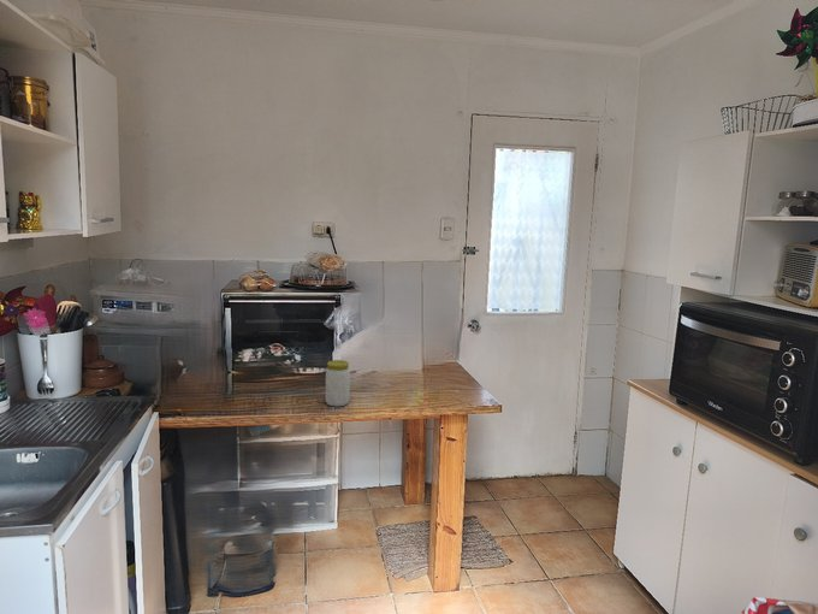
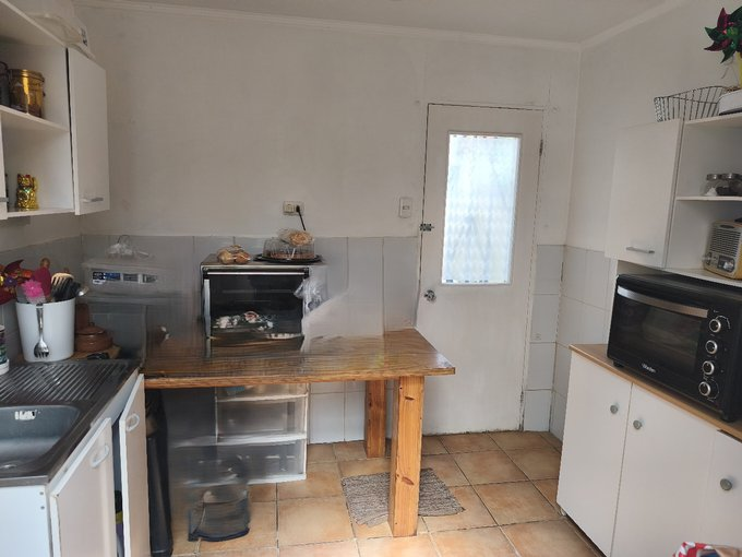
- jar (337, 383)
